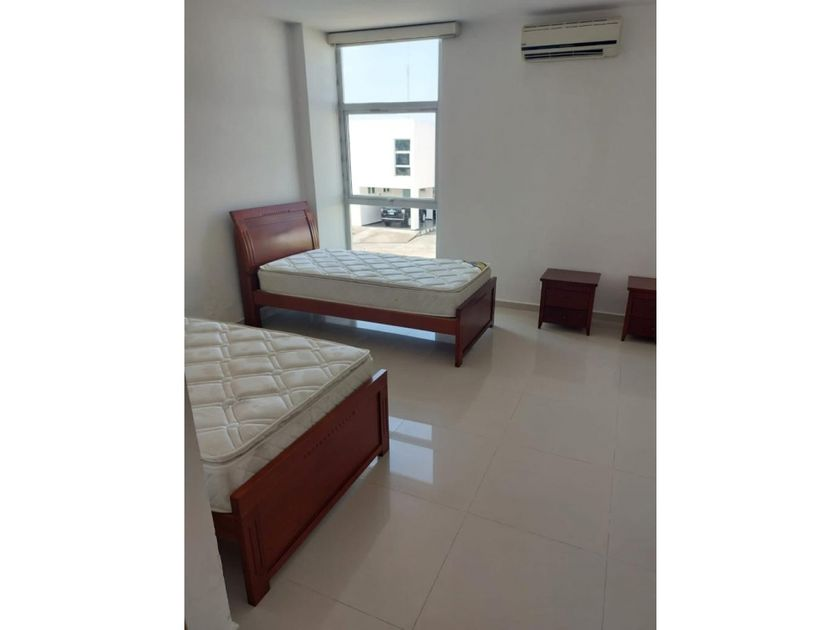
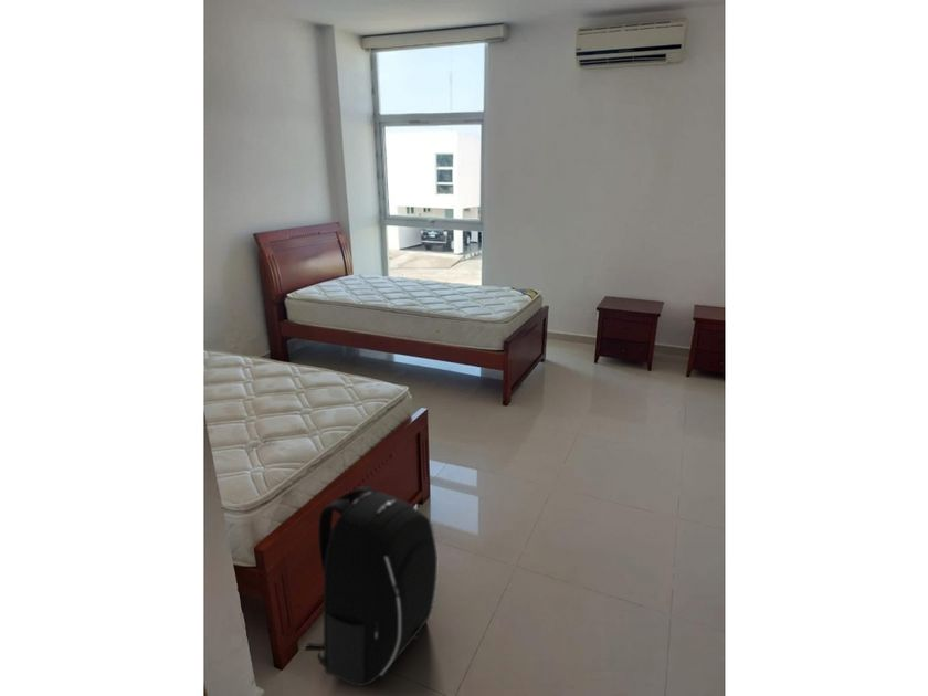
+ backpack (368, 572)
